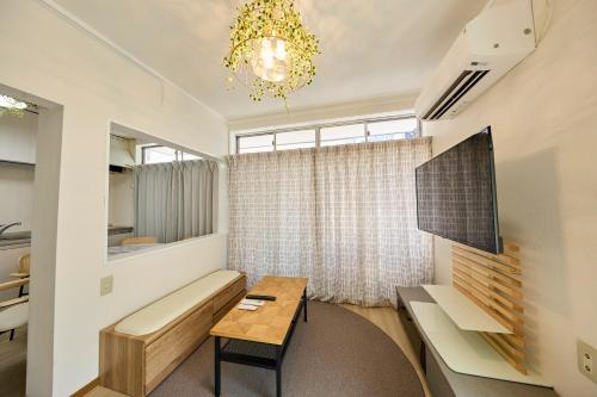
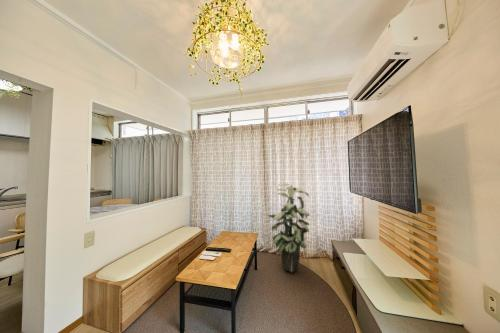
+ indoor plant (288, 225)
